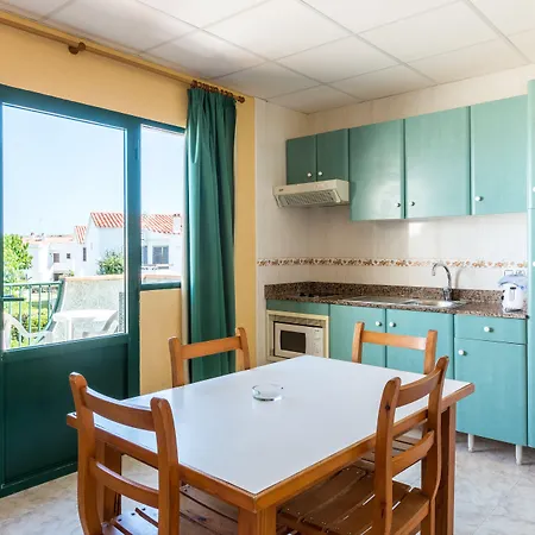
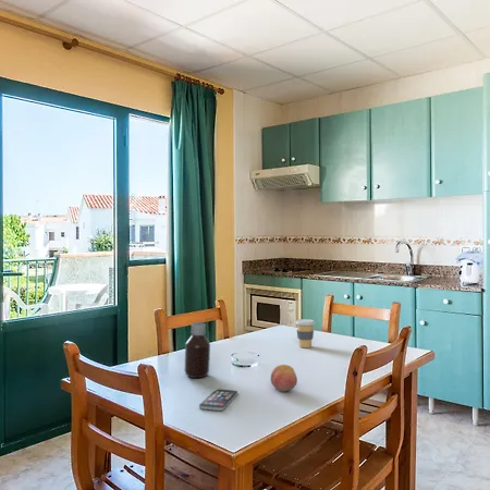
+ fruit (283, 377)
+ bottle (197, 348)
+ coffee cup (305, 333)
+ smartphone (219, 399)
